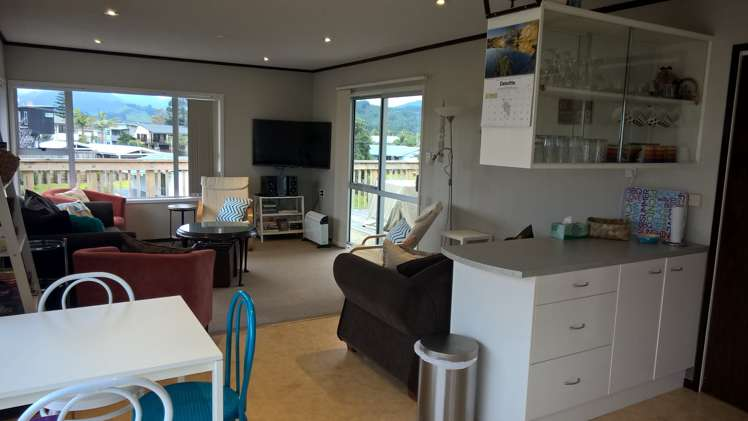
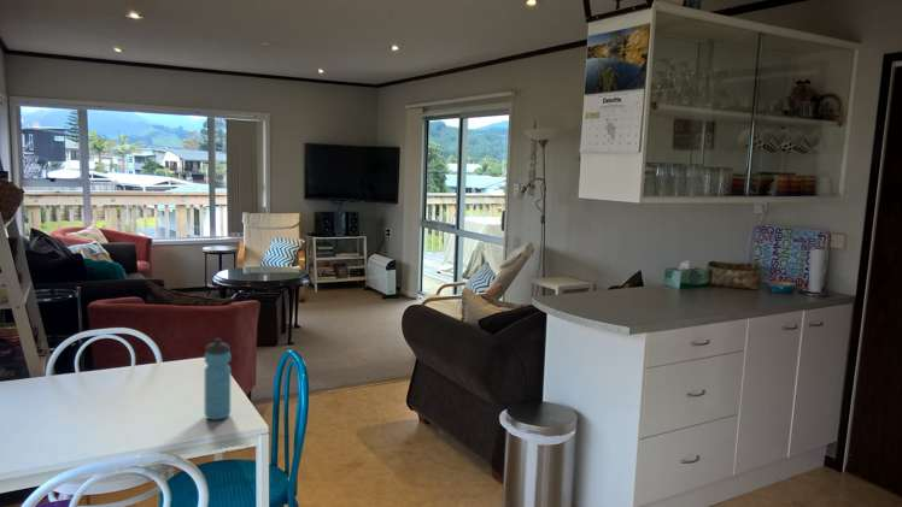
+ water bottle (217, 377)
